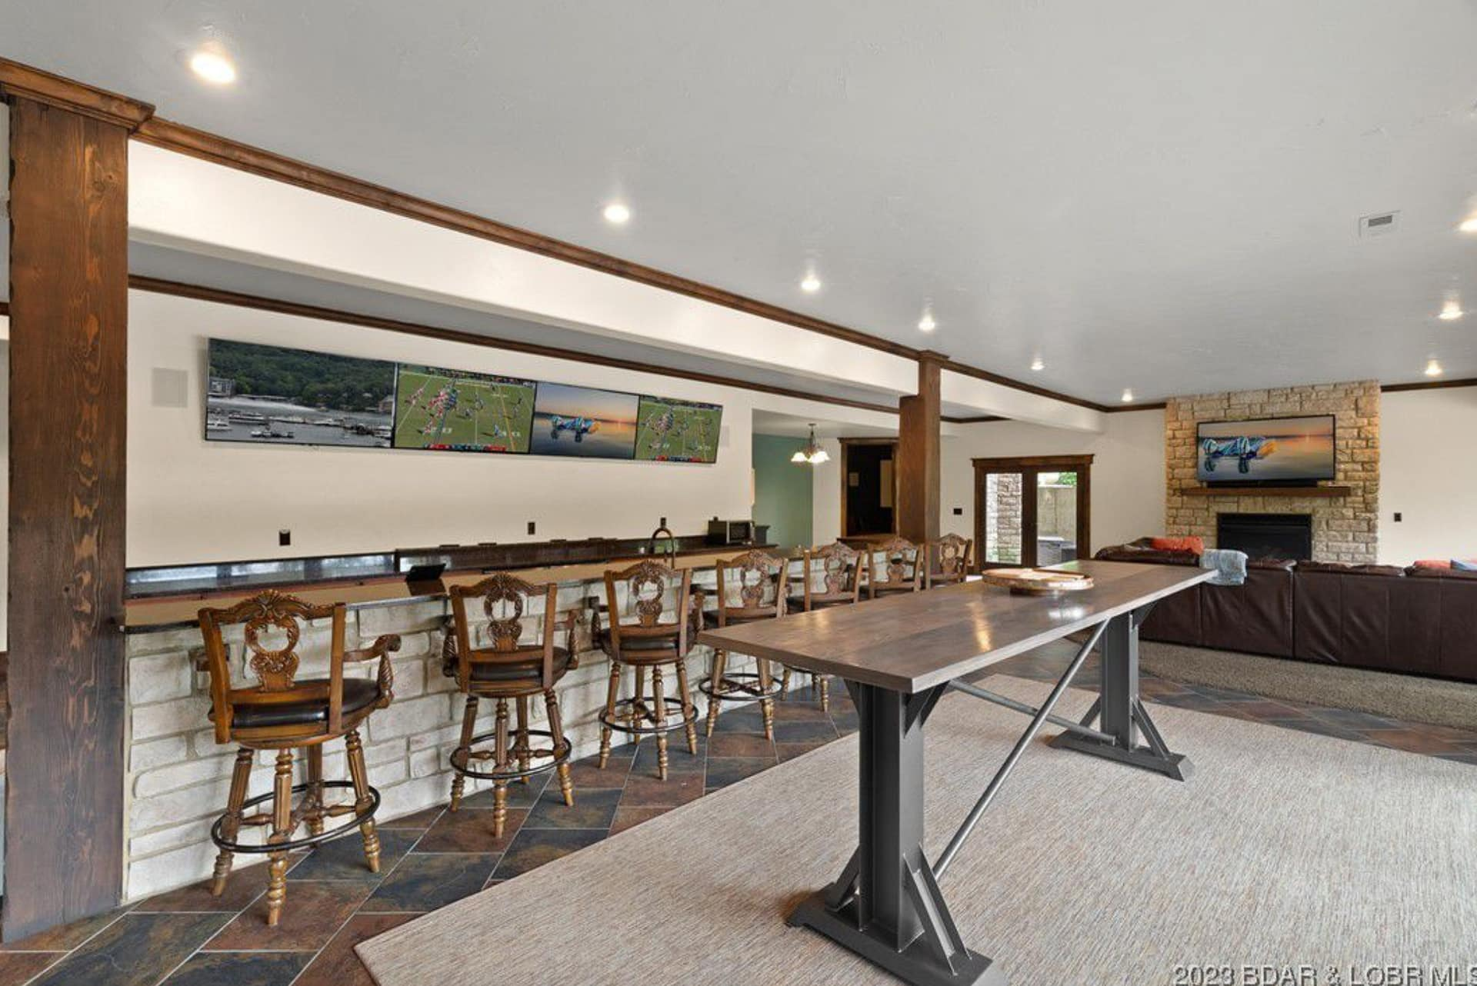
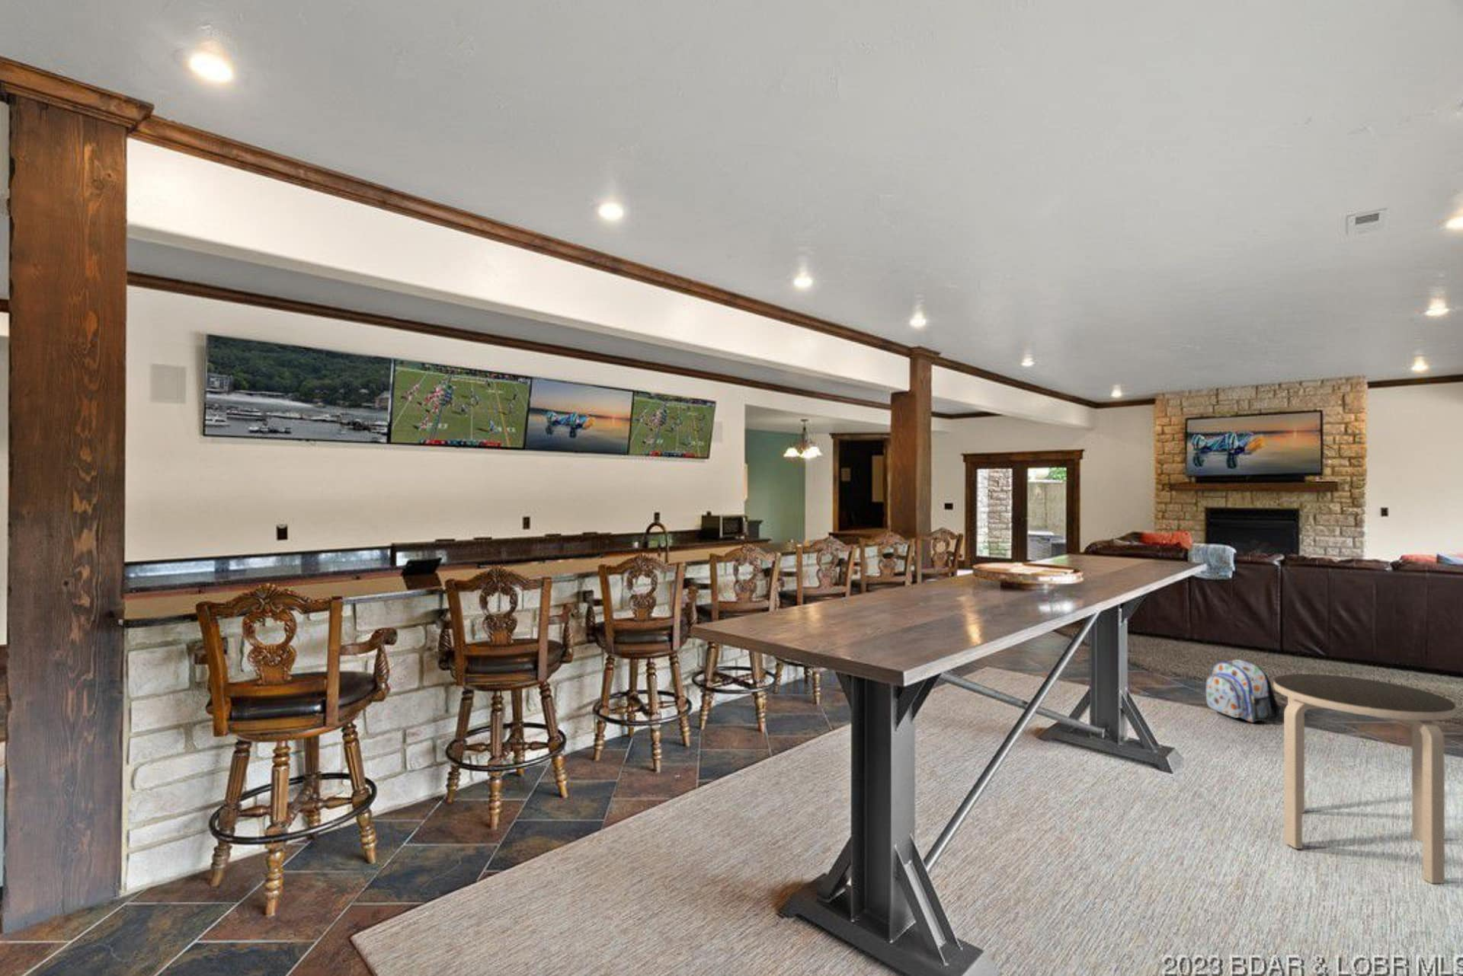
+ side table (1366, 715)
+ backpack (1236, 690)
